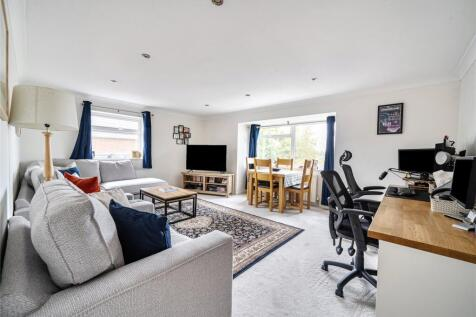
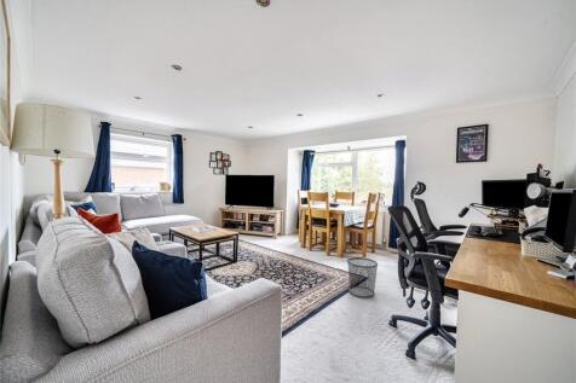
+ waste bin (361, 277)
